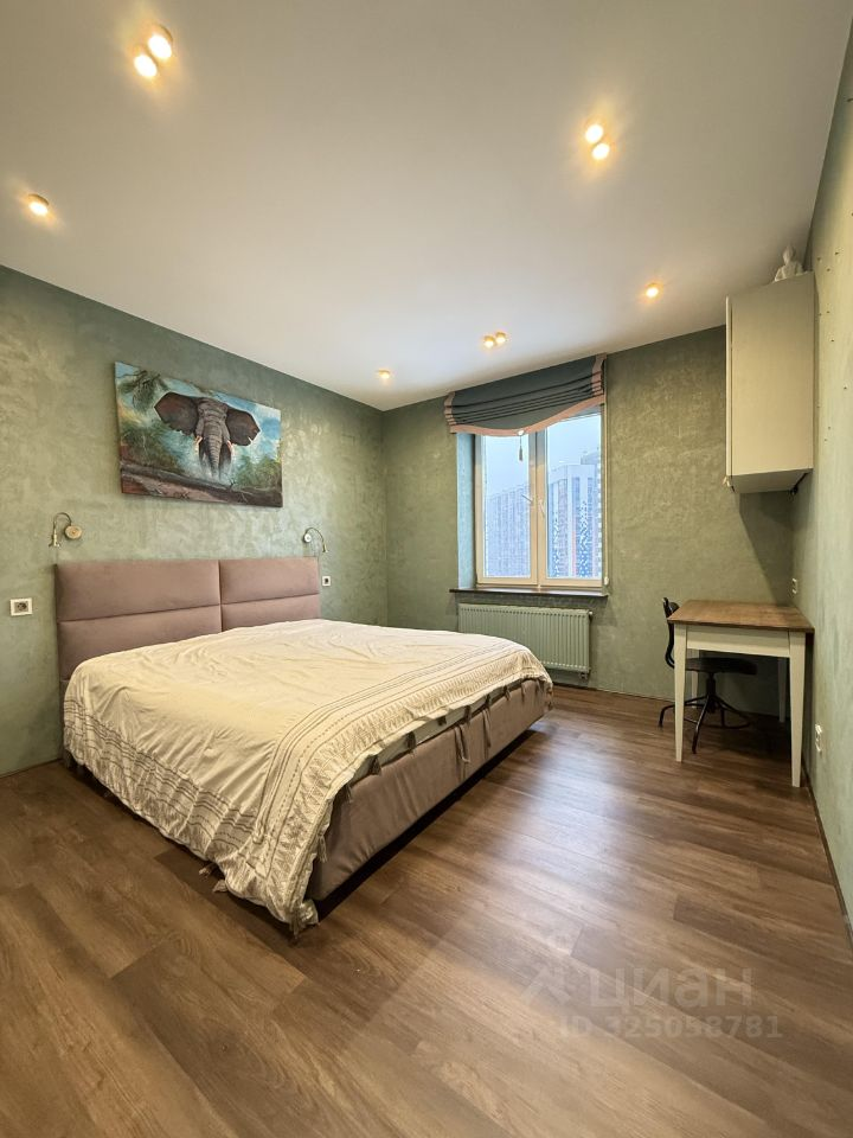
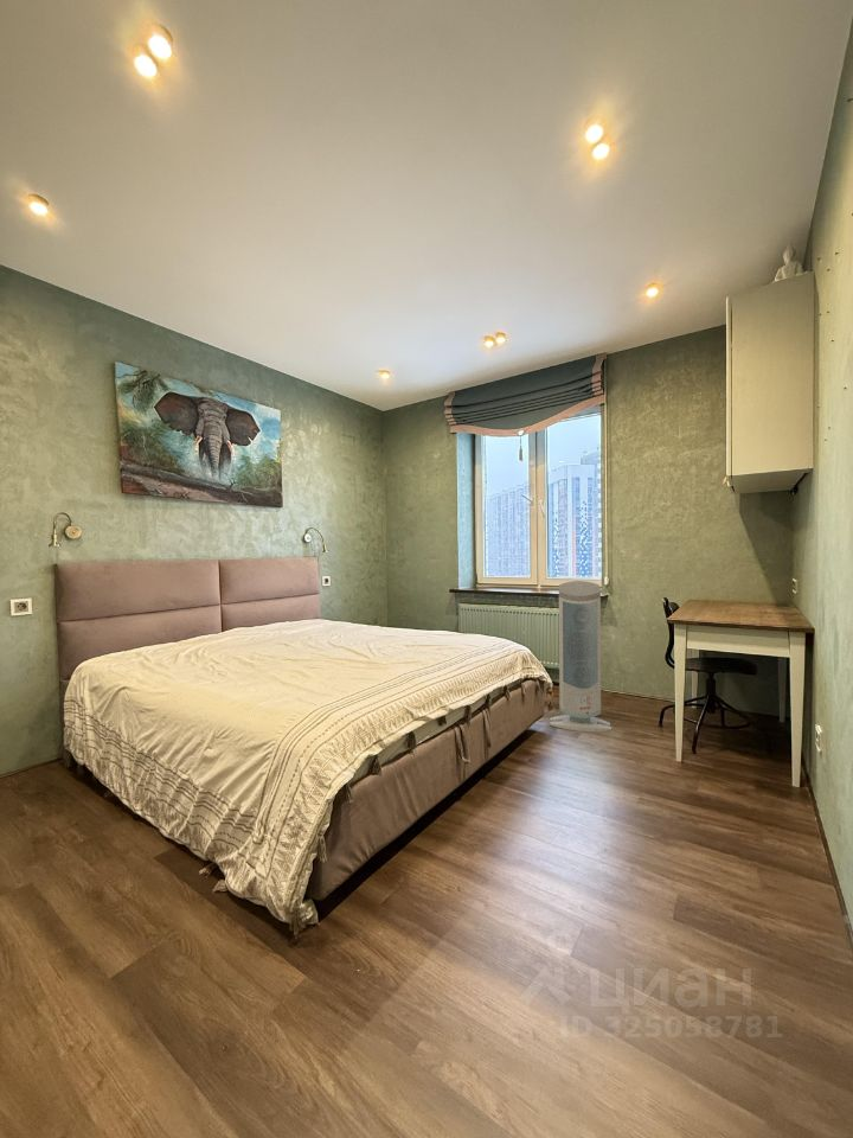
+ air purifier (579, 653)
